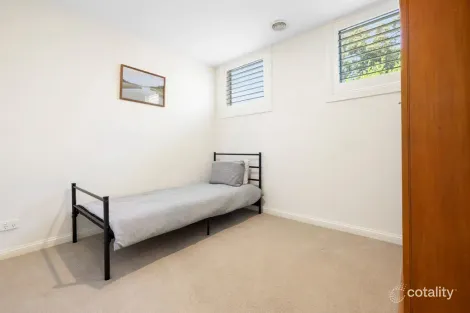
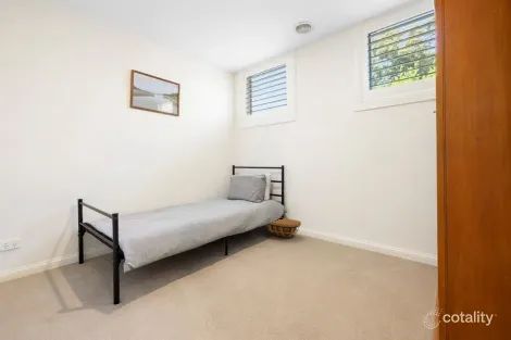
+ basket (282, 228)
